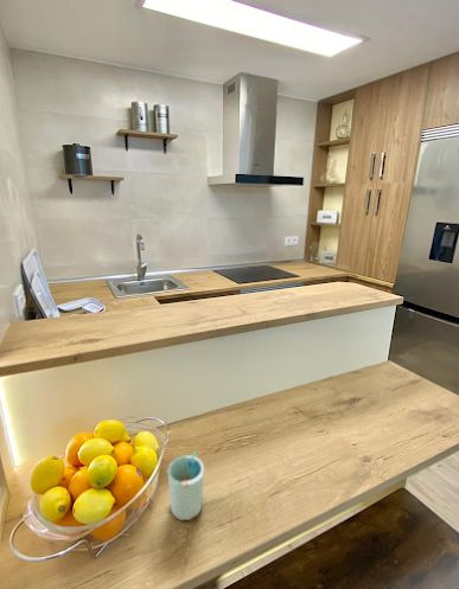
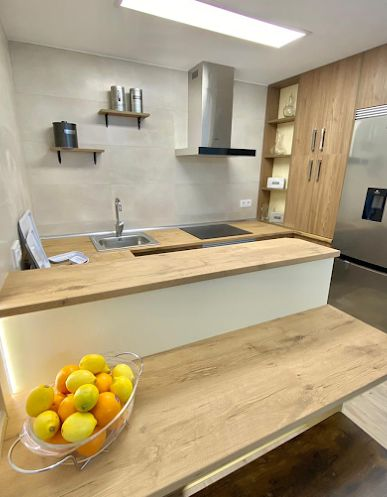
- cup (186, 484)
